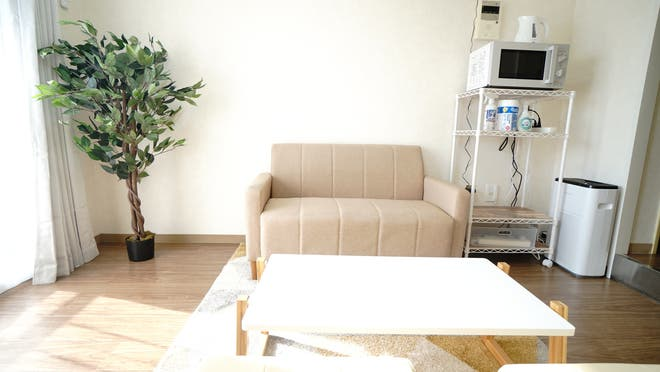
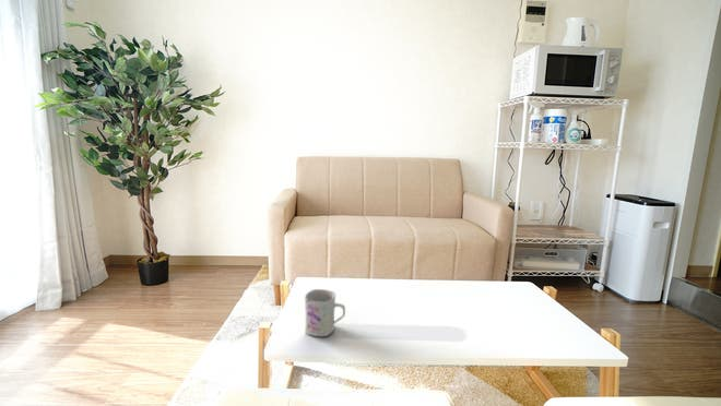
+ mug (324, 313)
